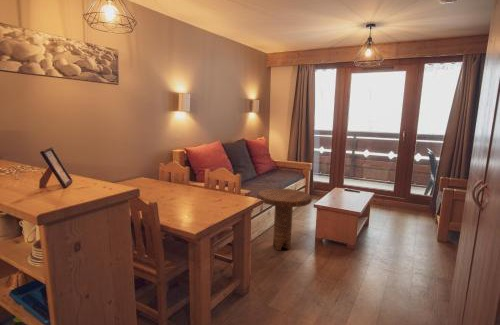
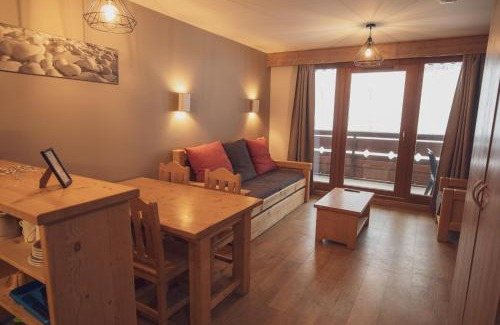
- side table (283, 221)
